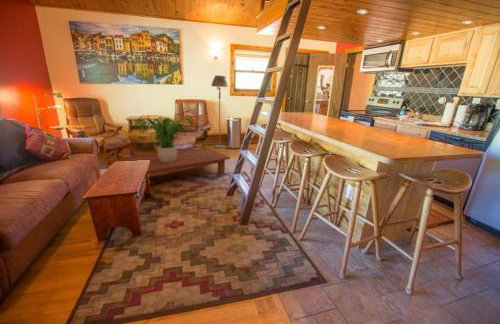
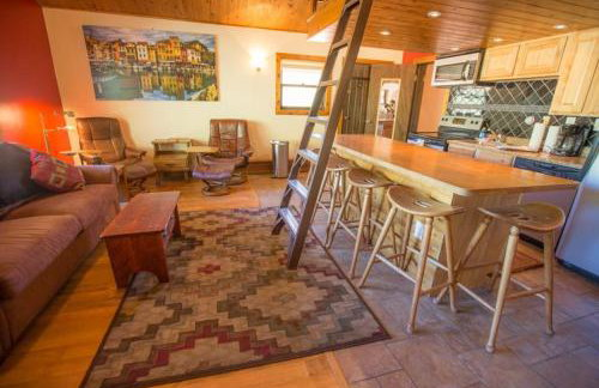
- potted plant (167, 139)
- floor lamp (219, 112)
- coffee table (177, 166)
